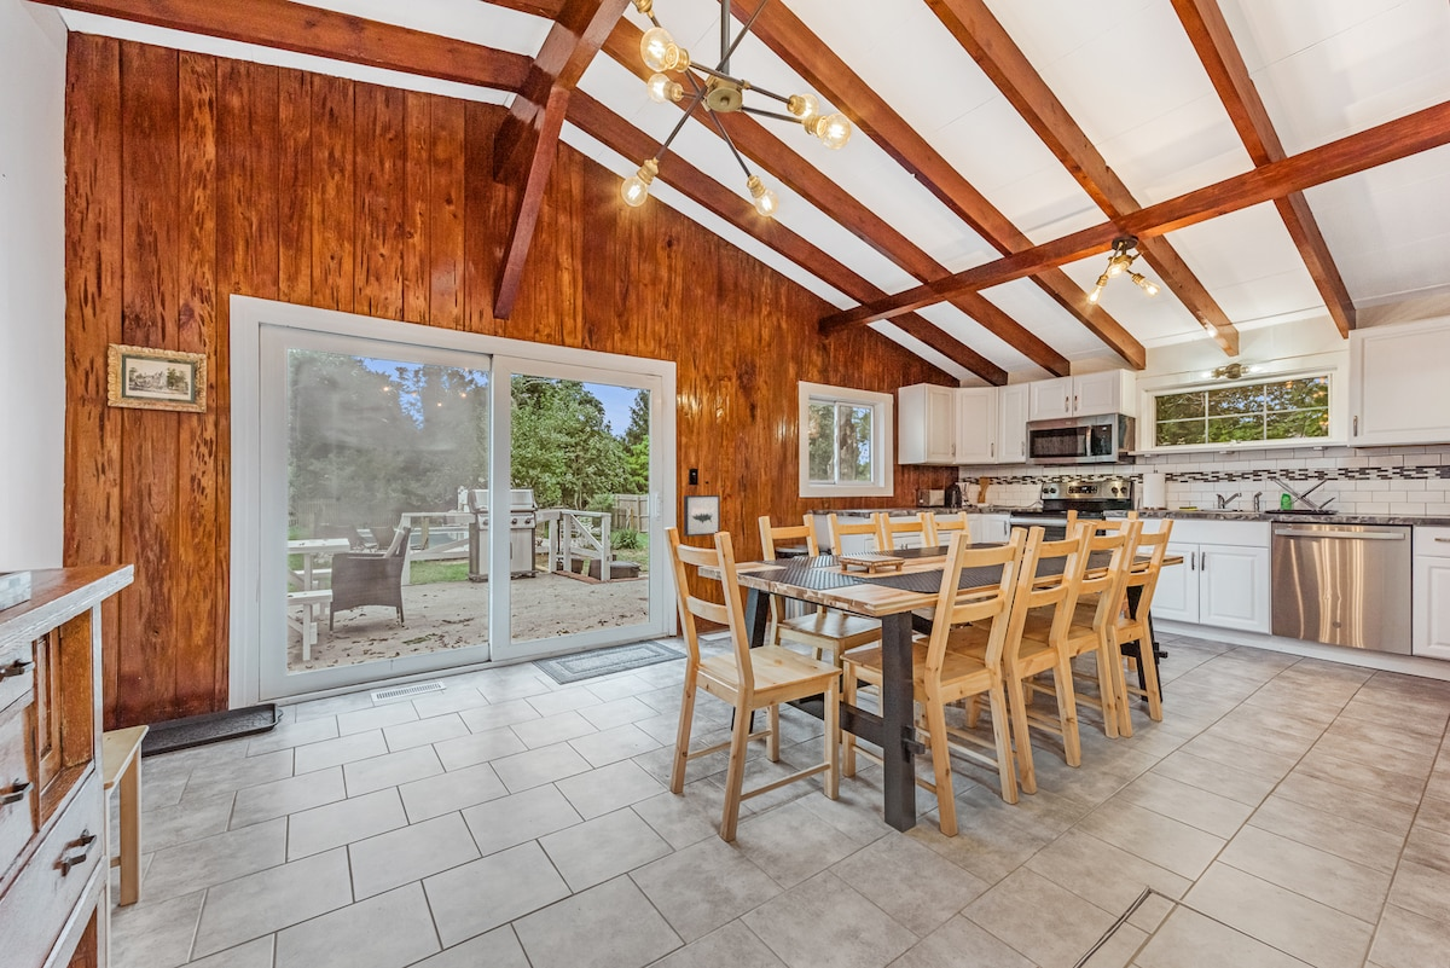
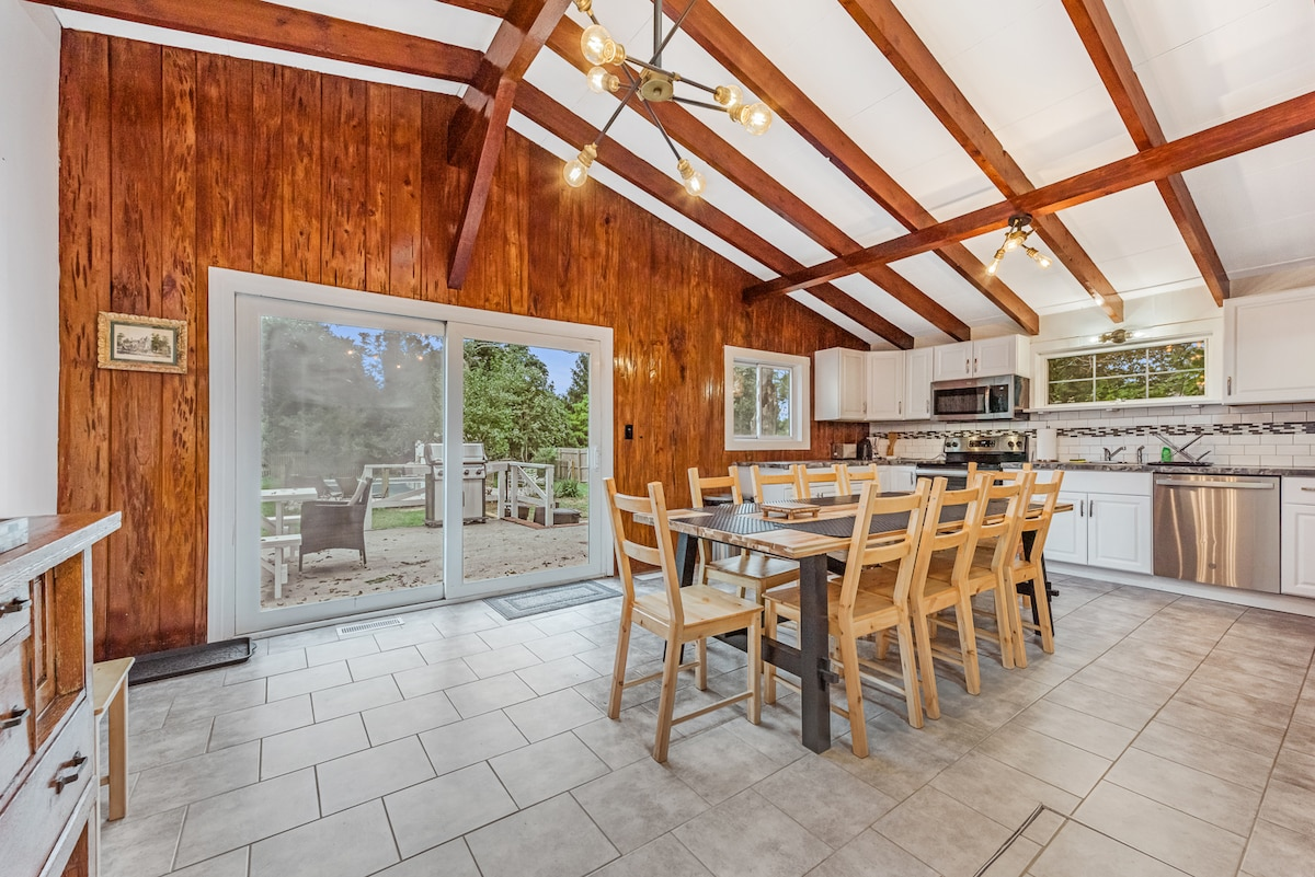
- wall art (702, 515)
